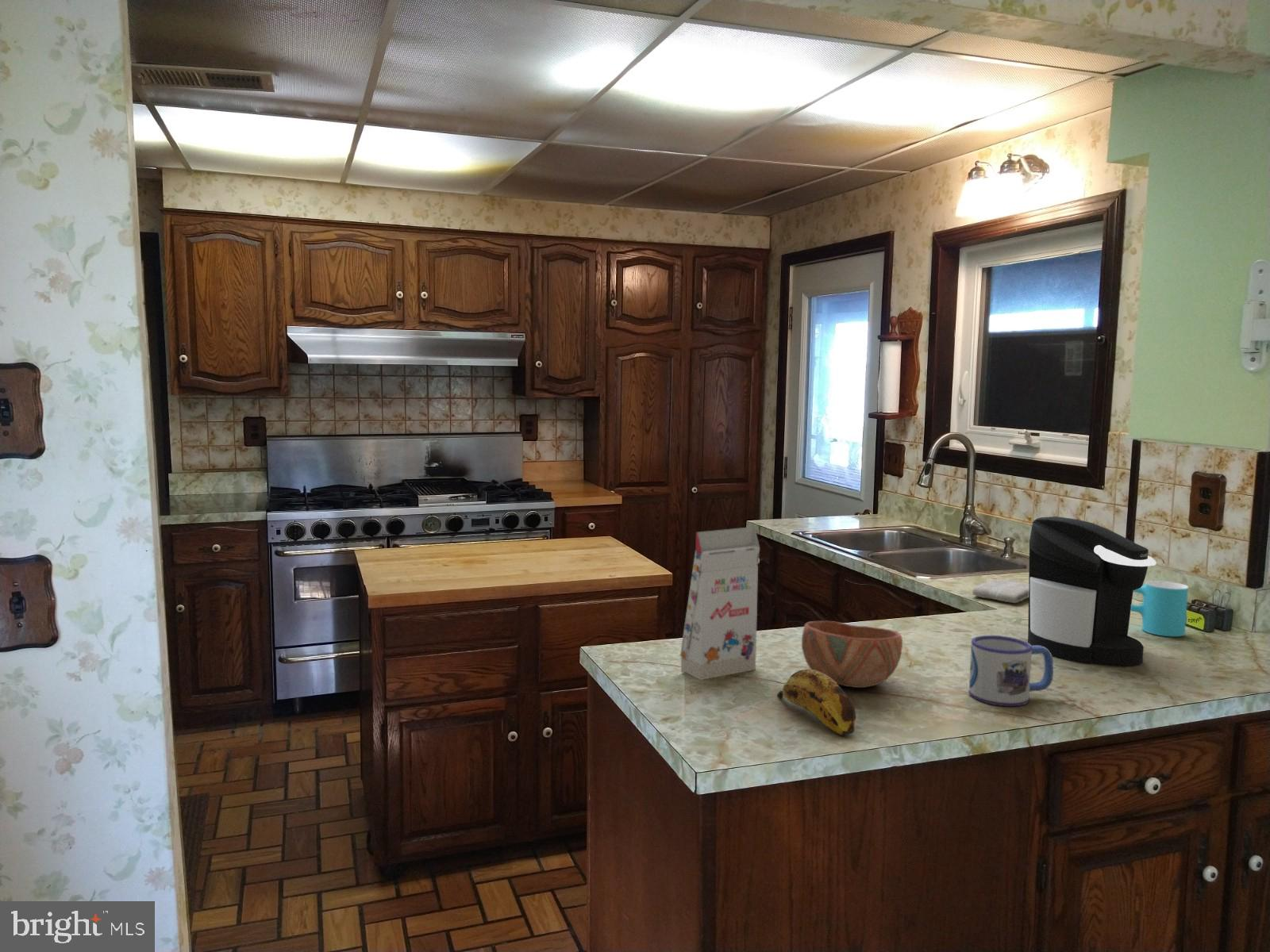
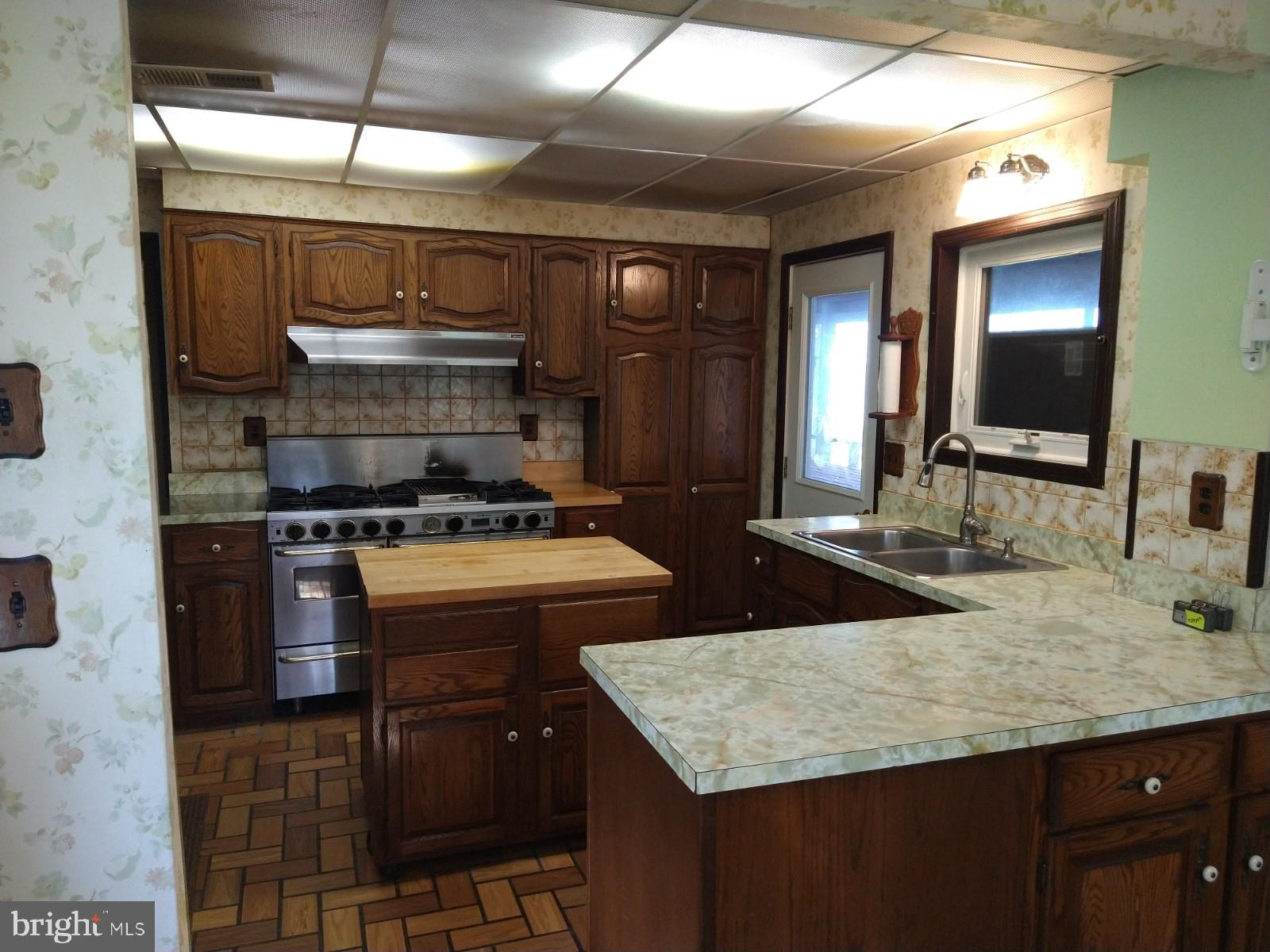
- bowl (849, 653)
- banana (811, 695)
- gift box (720, 601)
- cup (1156, 606)
- washcloth (1006, 589)
- mug (1011, 670)
- coffee maker (1090, 587)
